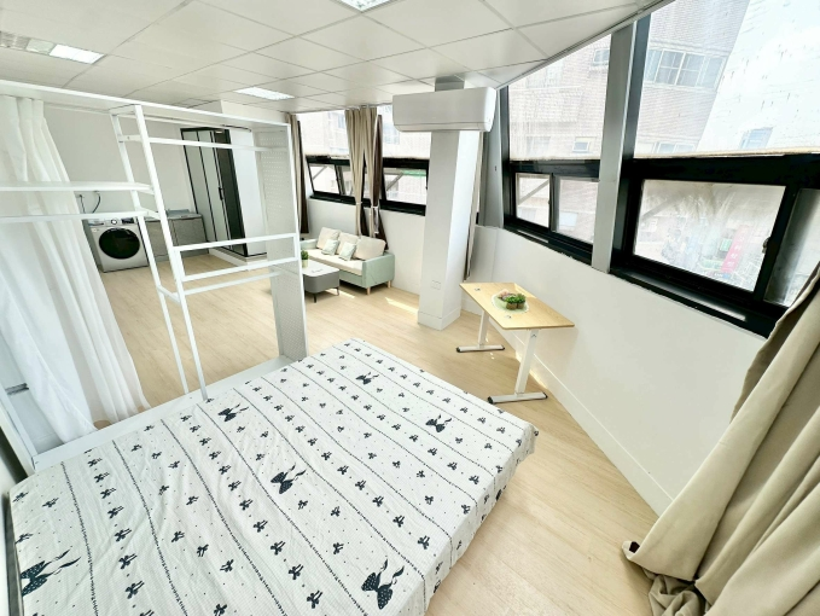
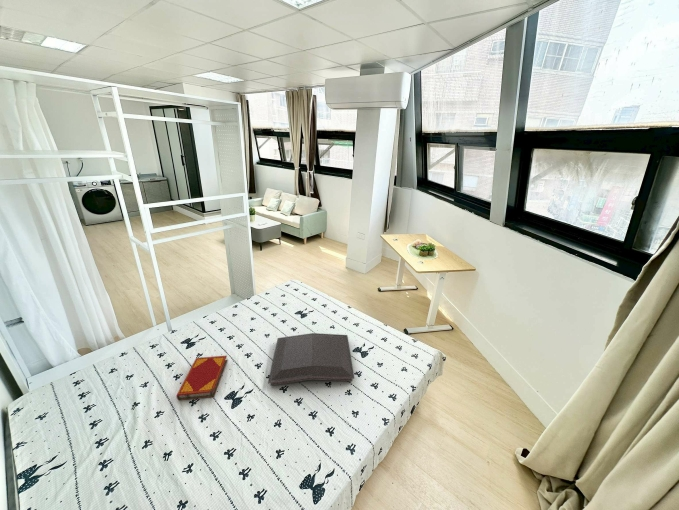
+ hardback book (204, 376)
+ serving tray (312, 355)
